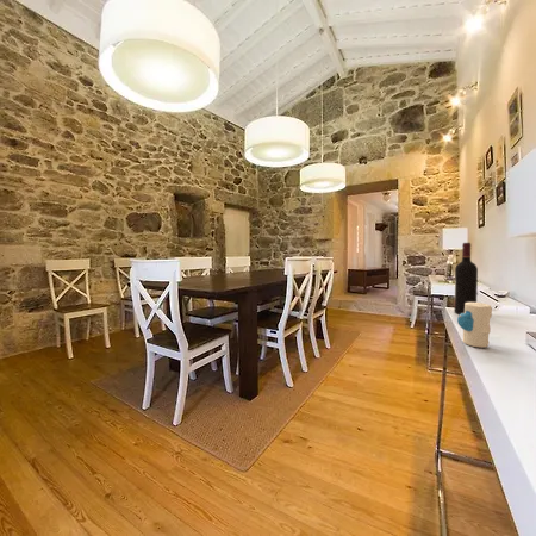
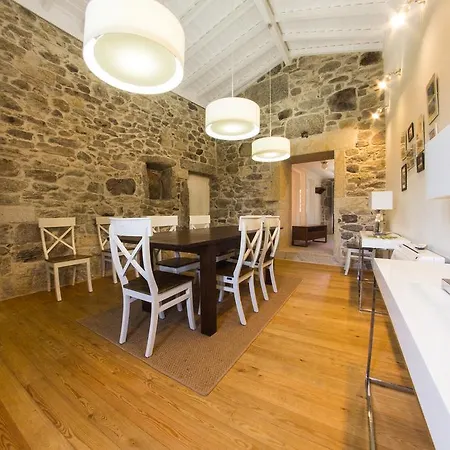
- wine bottle (466, 278)
- toy (470, 323)
